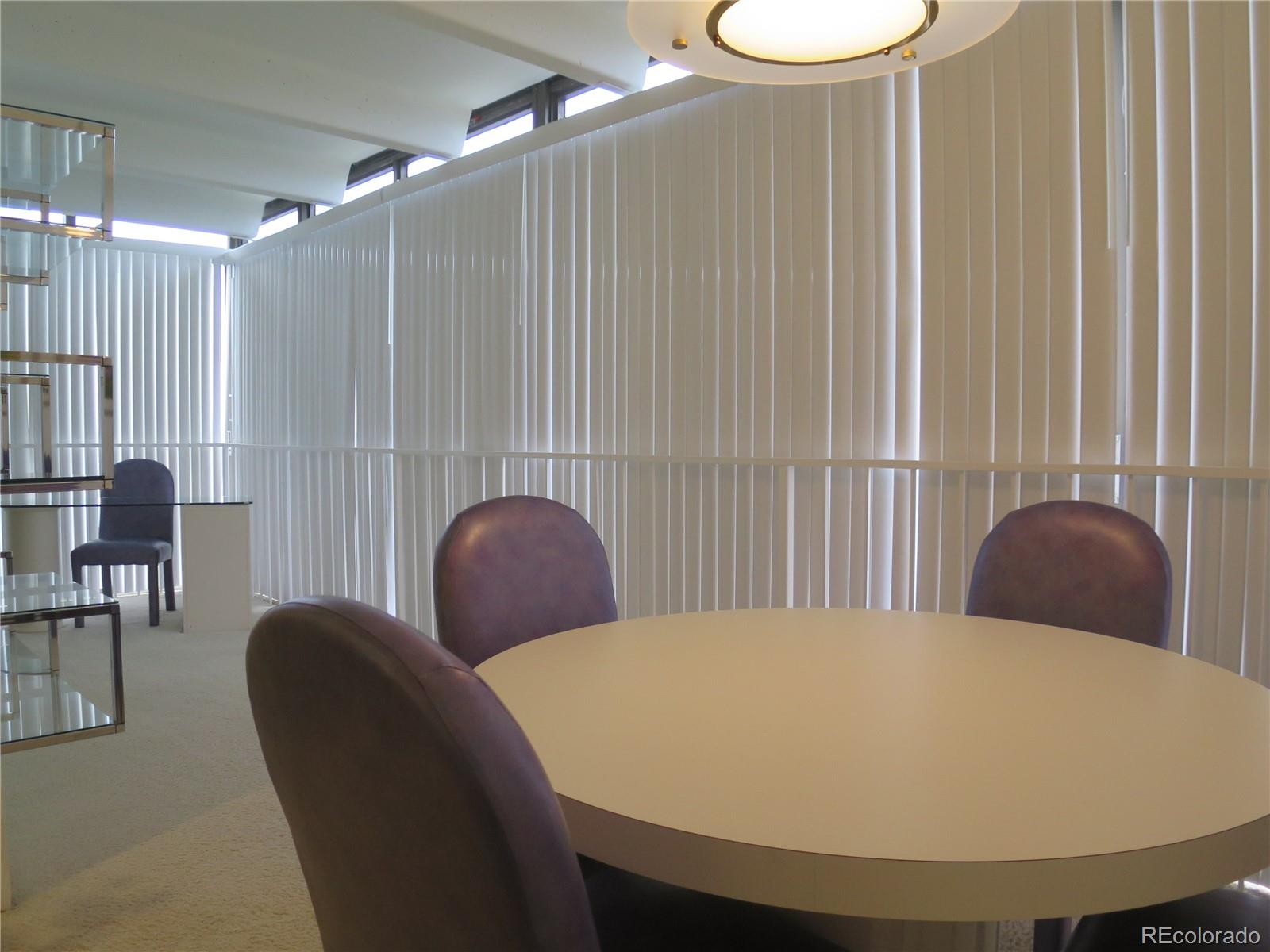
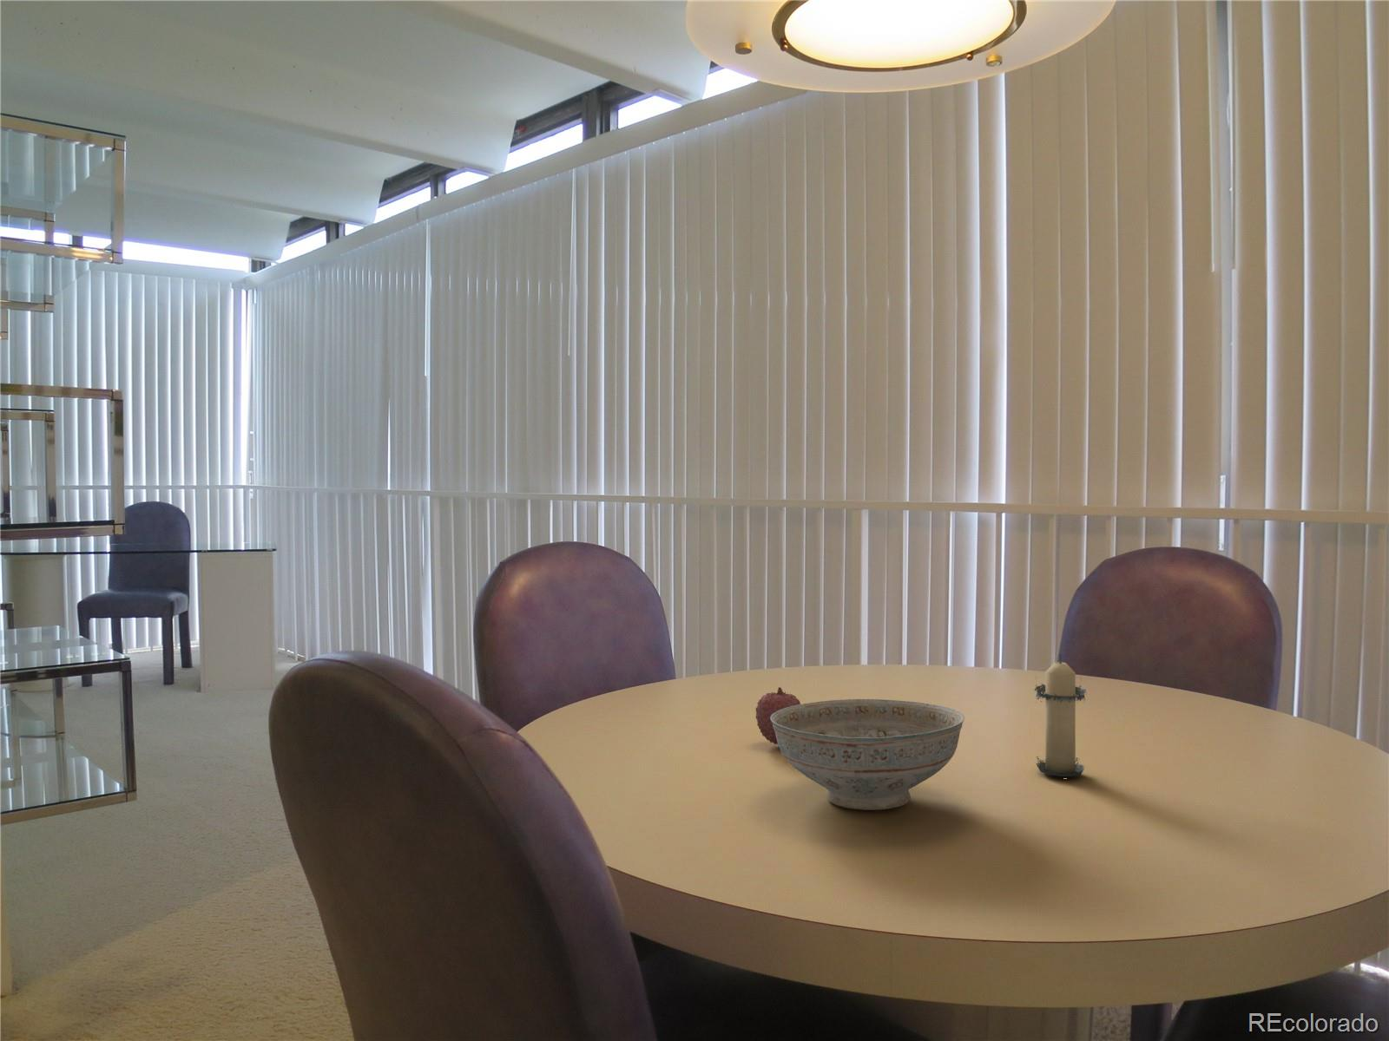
+ candle (1060, 713)
+ decorative bowl (865, 756)
+ fruit (777, 711)
